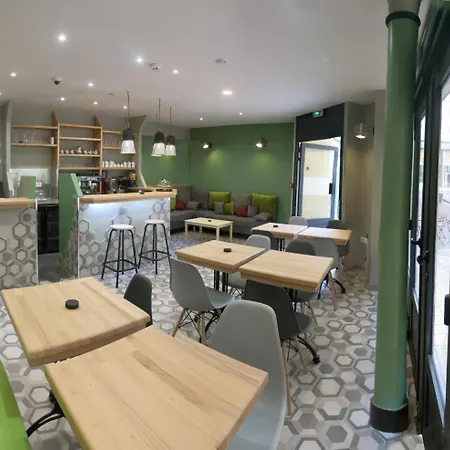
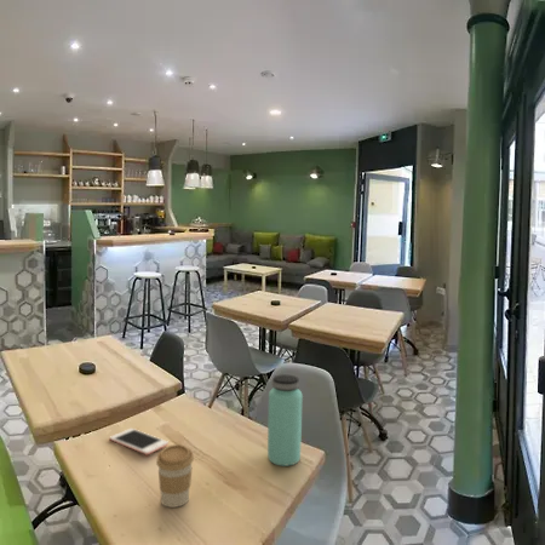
+ bottle (285, 418)
+ cell phone (138, 441)
+ coffee cup (174, 475)
